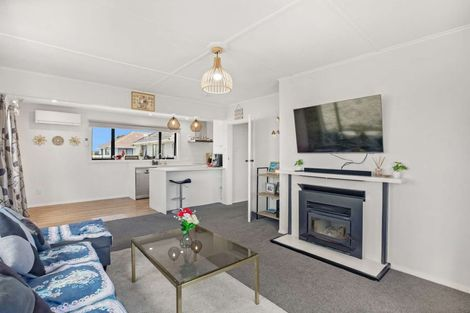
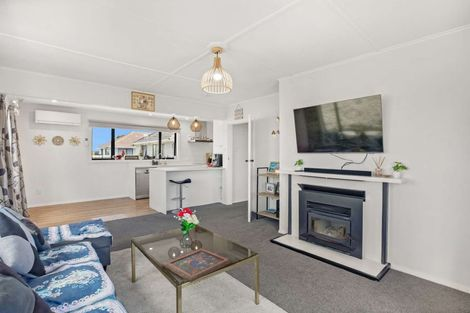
+ painted panel (197, 262)
